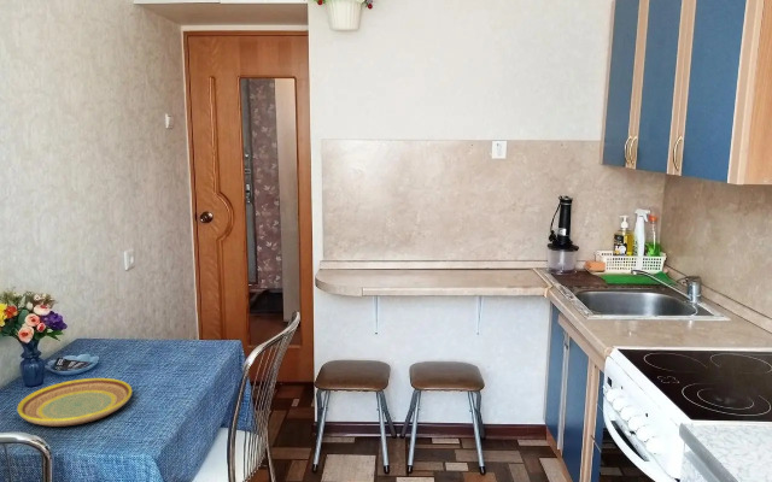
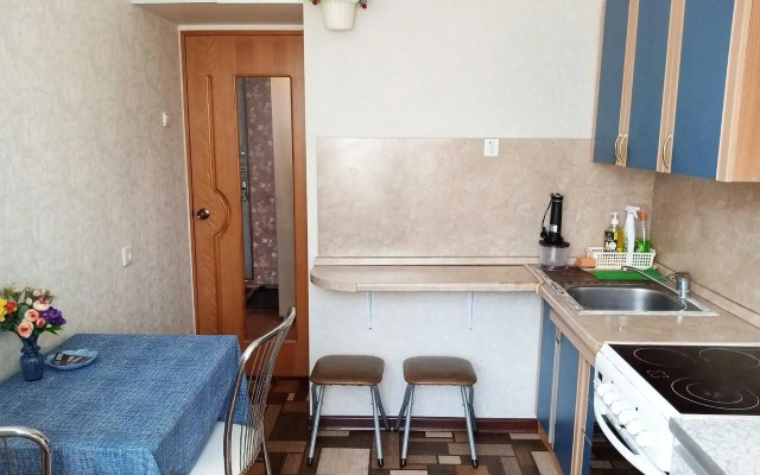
- plate (77, 402)
